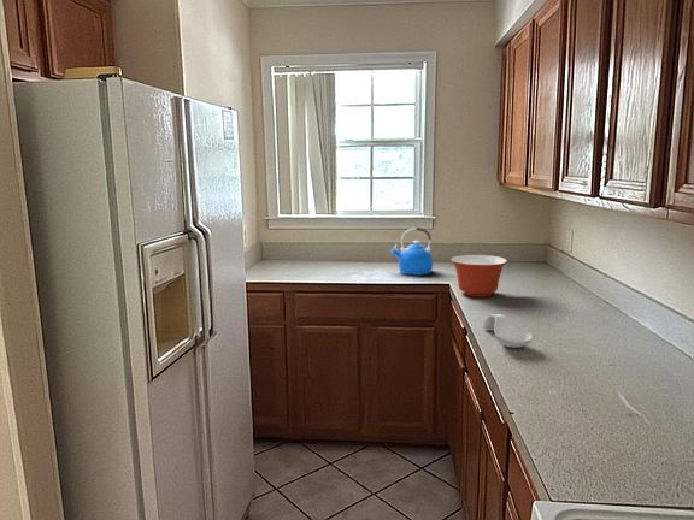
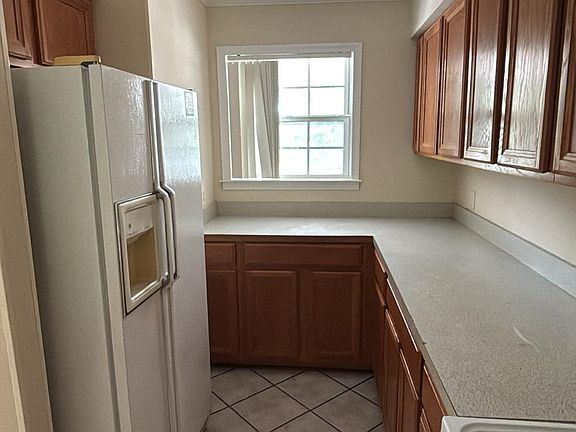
- kettle (411, 249)
- spoon rest (504, 329)
- mixing bowl (477, 276)
